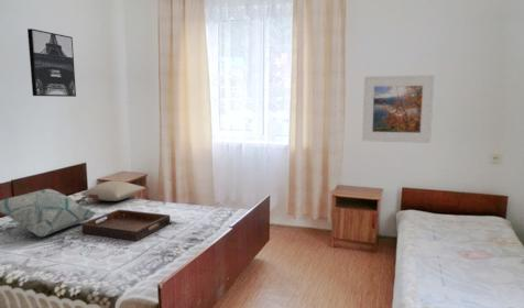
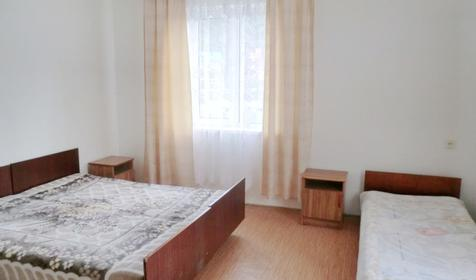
- decorative pillow (44, 211)
- wall art (53, 65)
- serving tray (127, 223)
- pillow (114, 190)
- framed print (396, 109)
